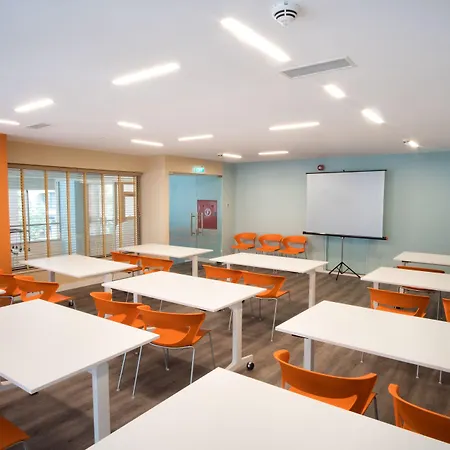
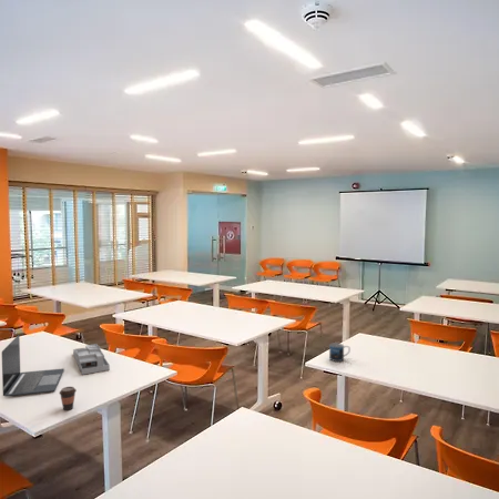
+ mug (339, 352)
+ desk organizer (90, 355)
+ coffee cup (68, 398)
+ laptop (38, 370)
